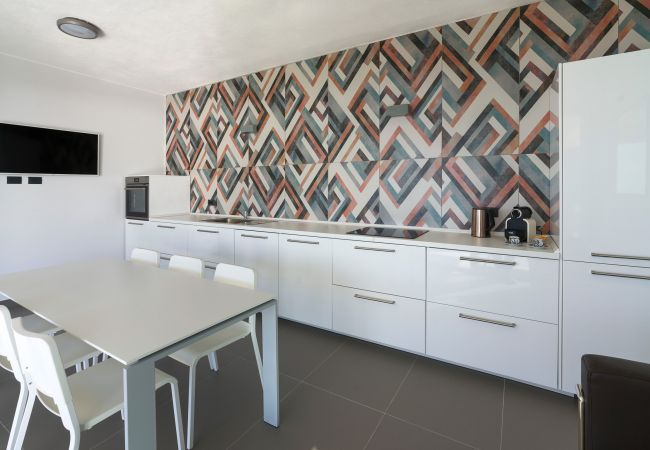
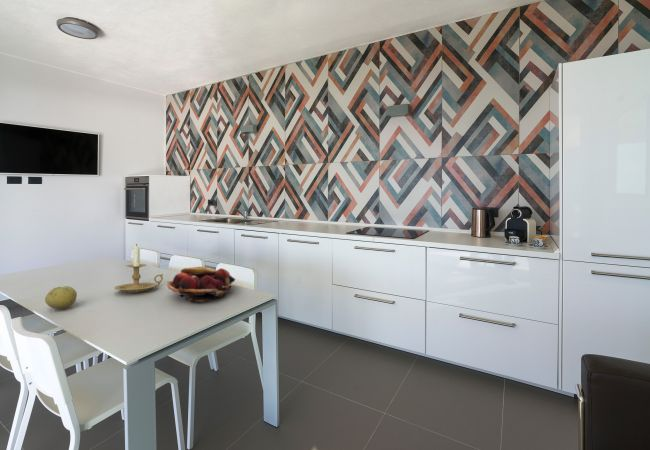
+ fruit (61, 297)
+ fruit basket (201, 281)
+ candle holder (136, 267)
